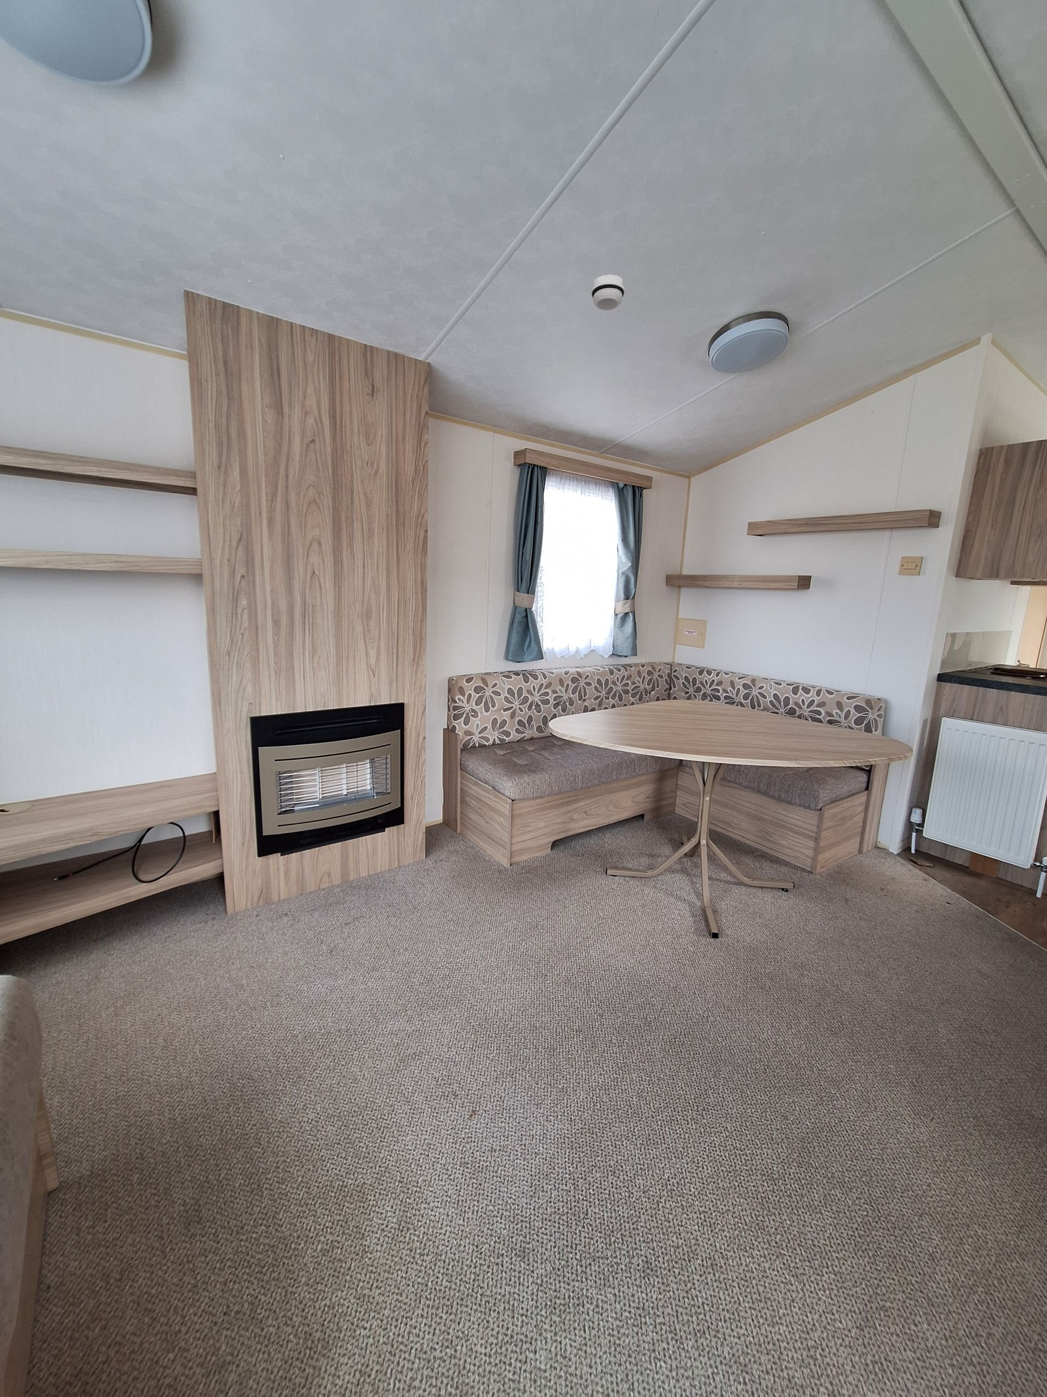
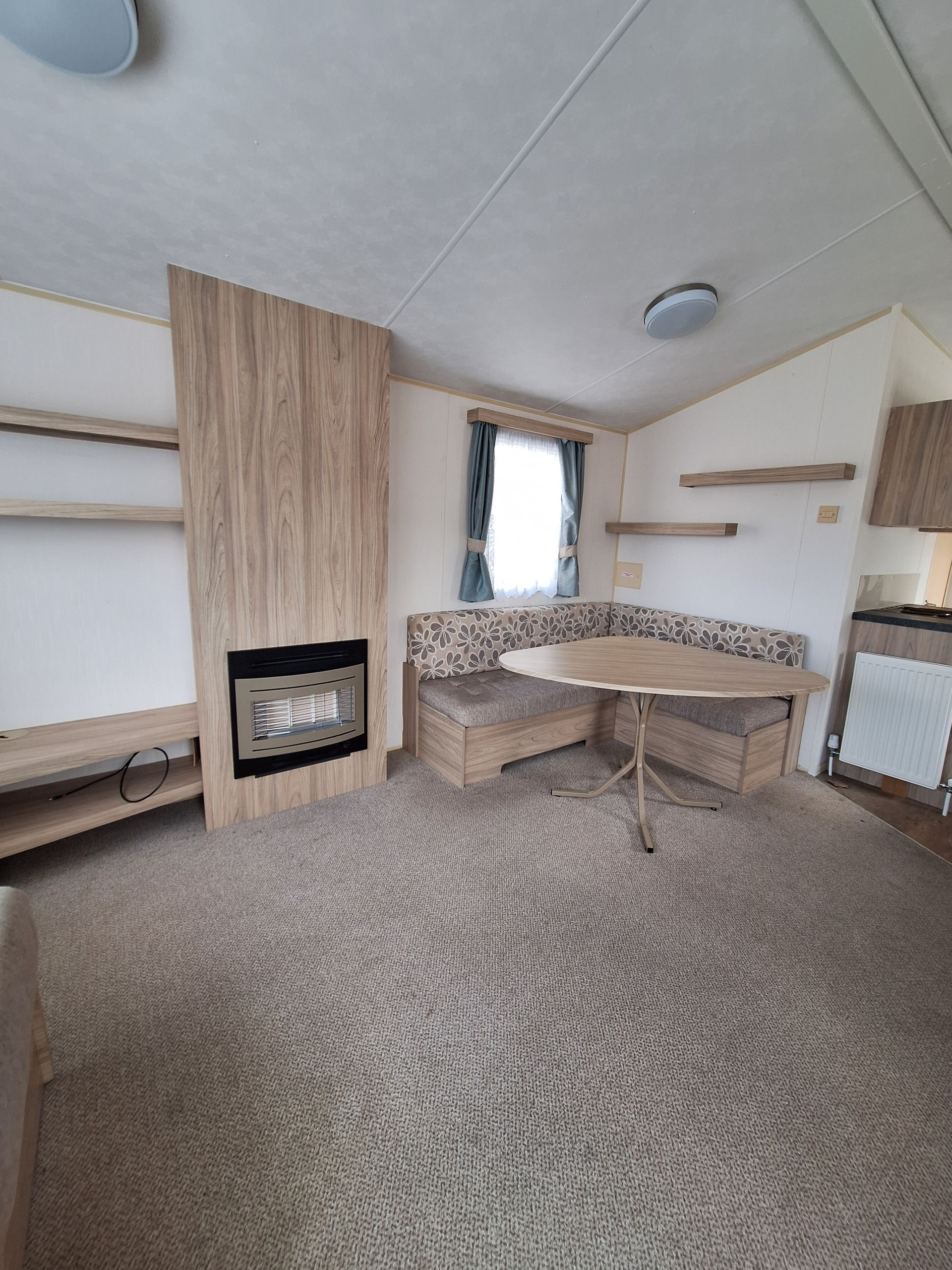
- smoke detector (607, 294)
